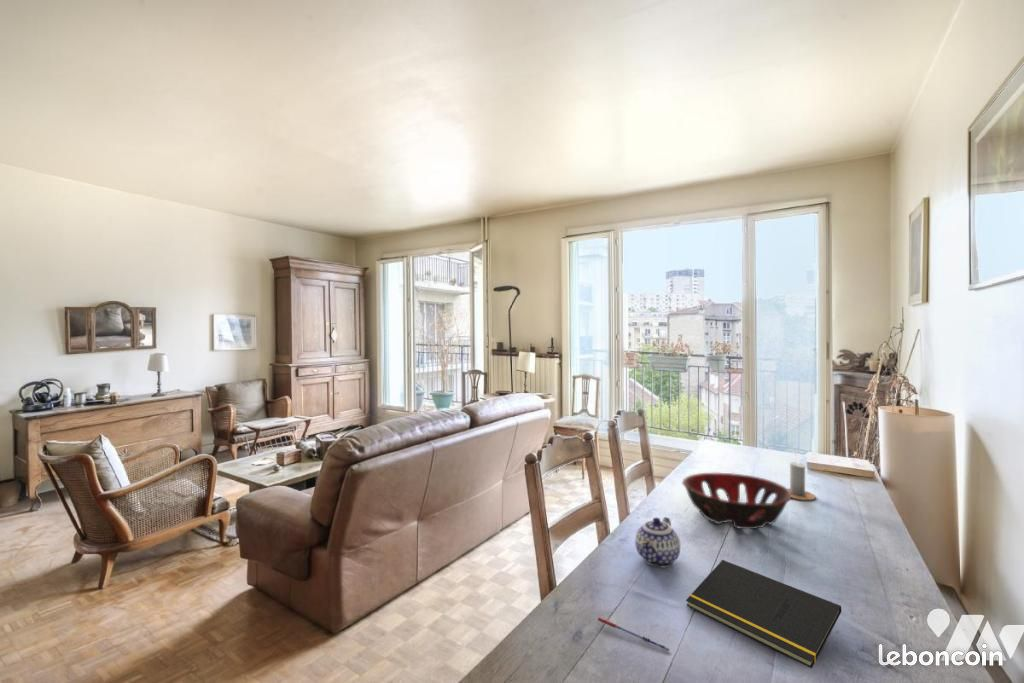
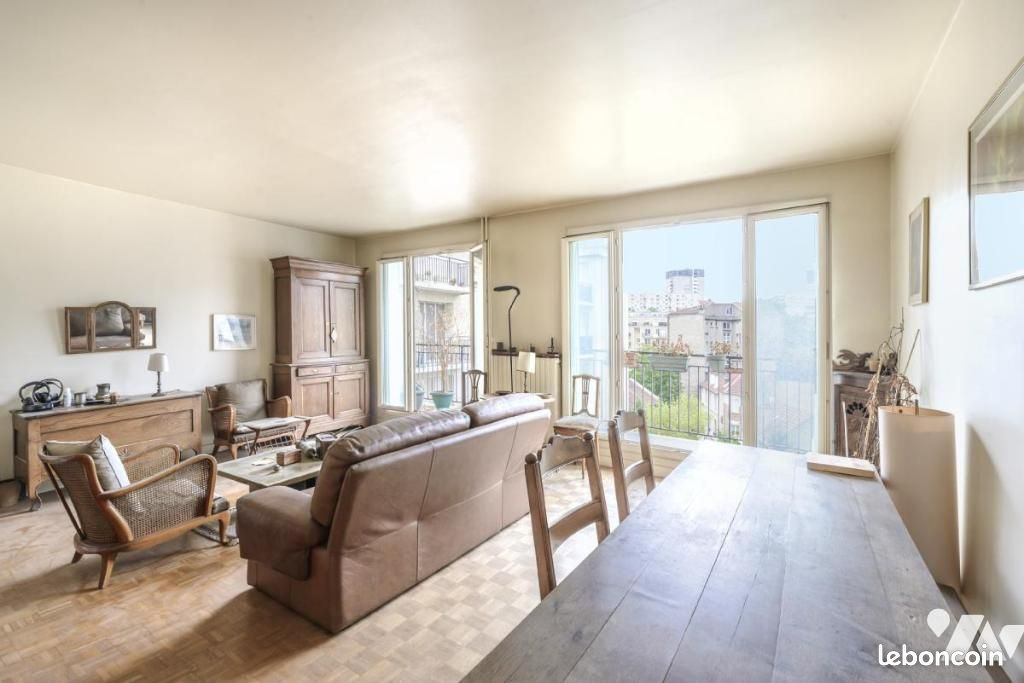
- pen (632, 633)
- teapot (657, 539)
- notepad (760, 605)
- candle (797, 473)
- decorative bowl (734, 501)
